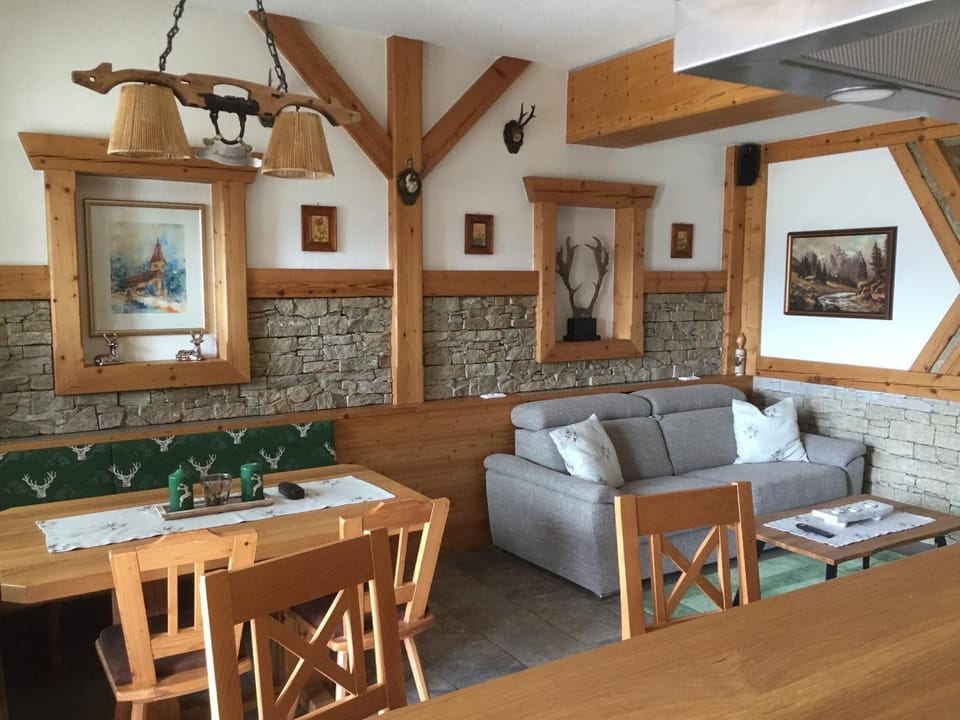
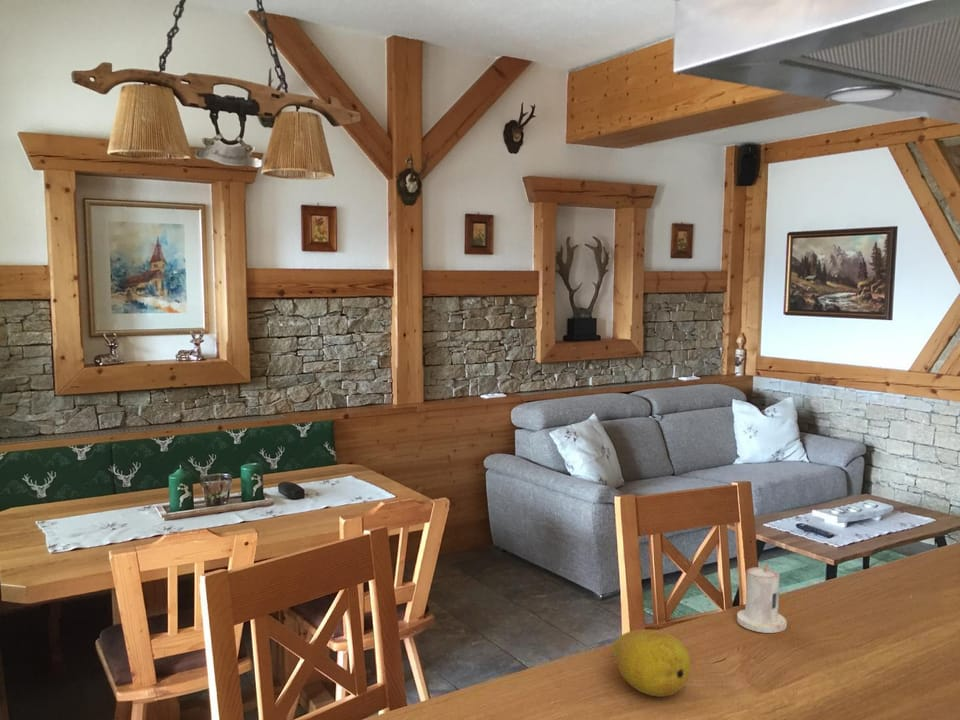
+ candle (762, 594)
+ fruit (648, 656)
